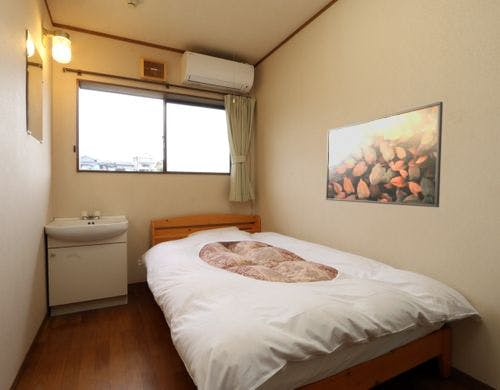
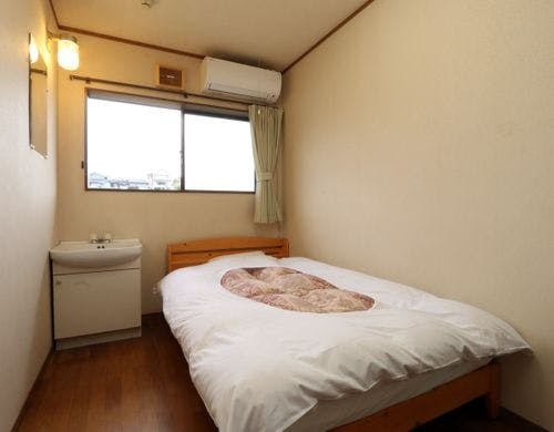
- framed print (372, 161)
